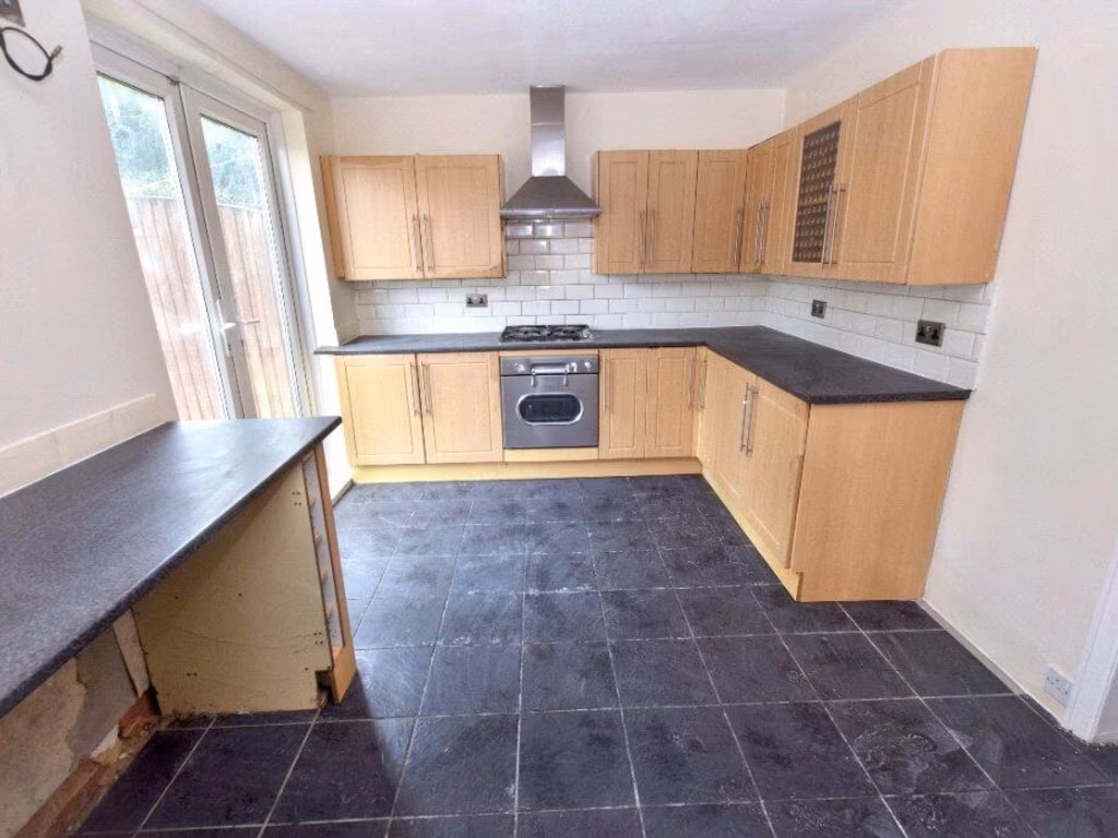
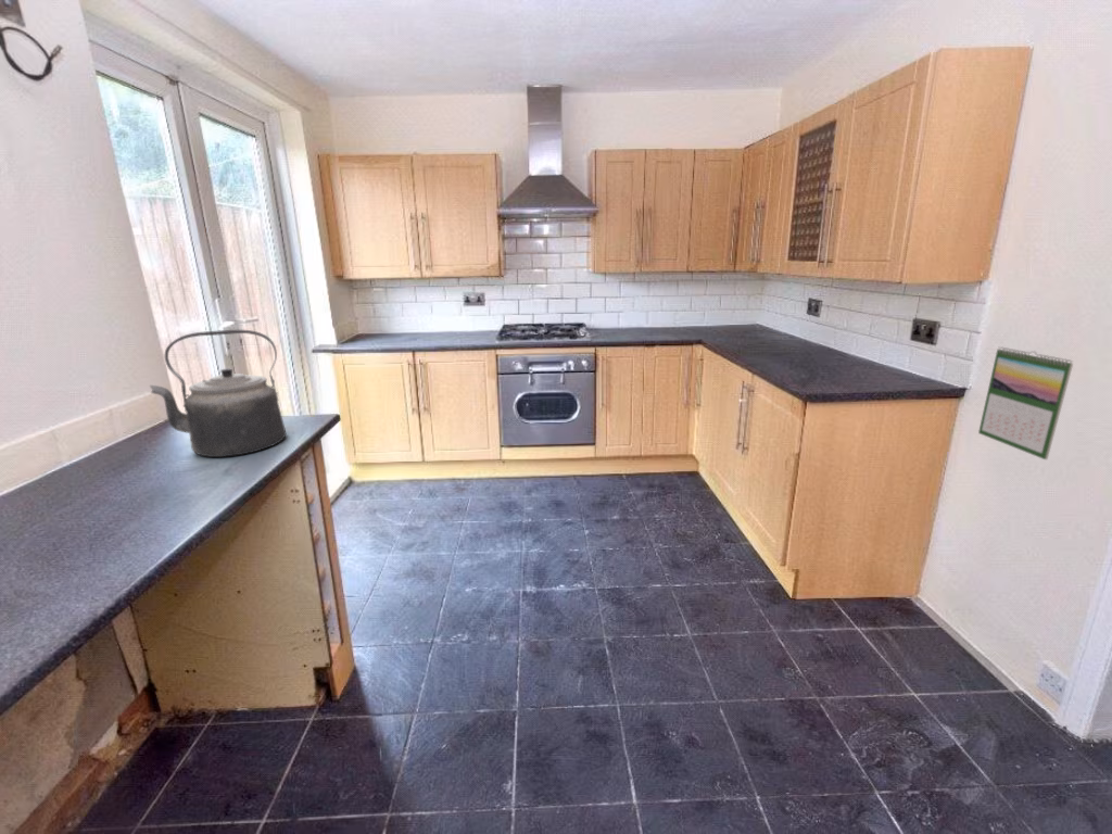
+ kettle (219, 390)
+ calendar (1021, 399)
